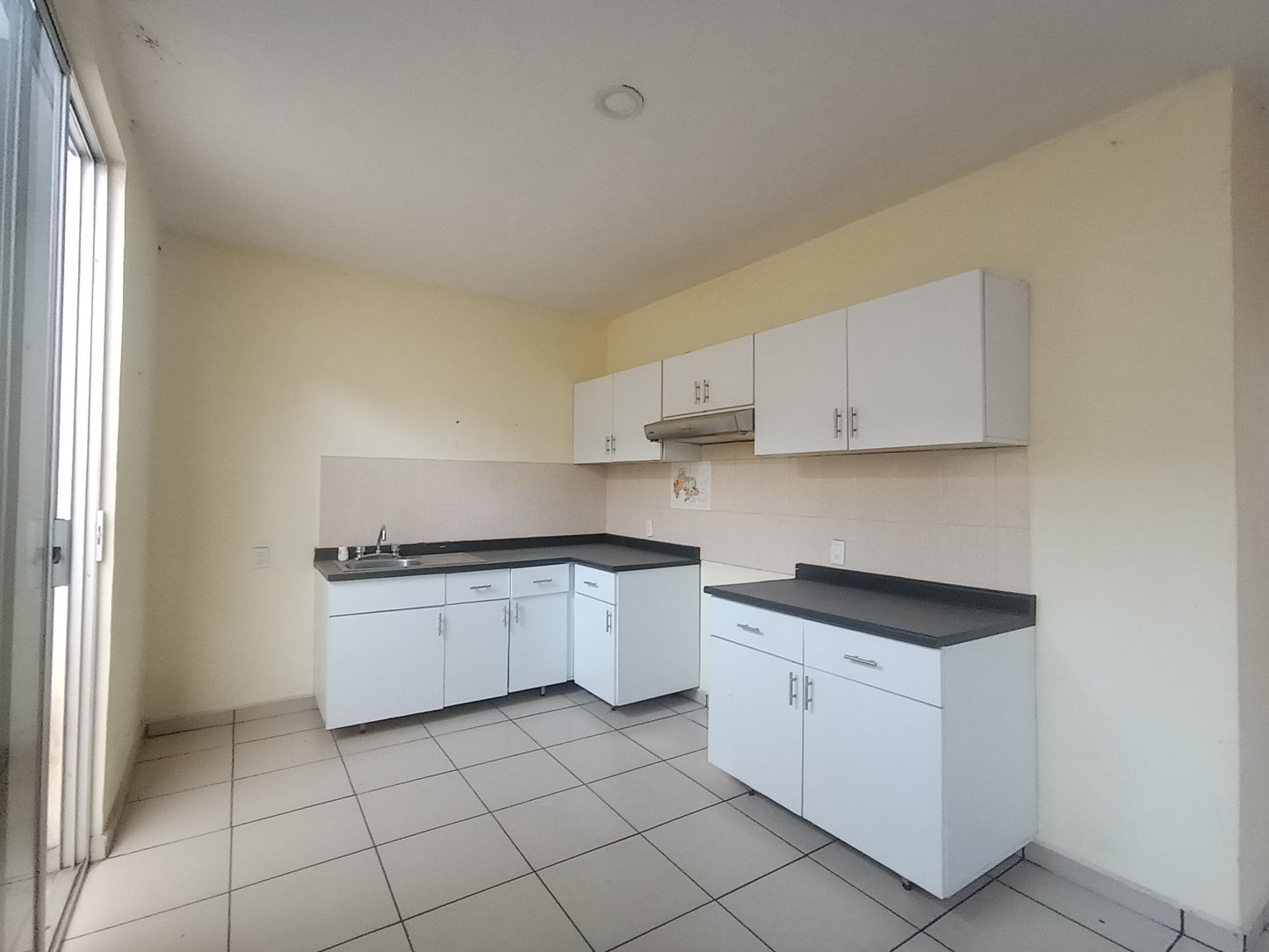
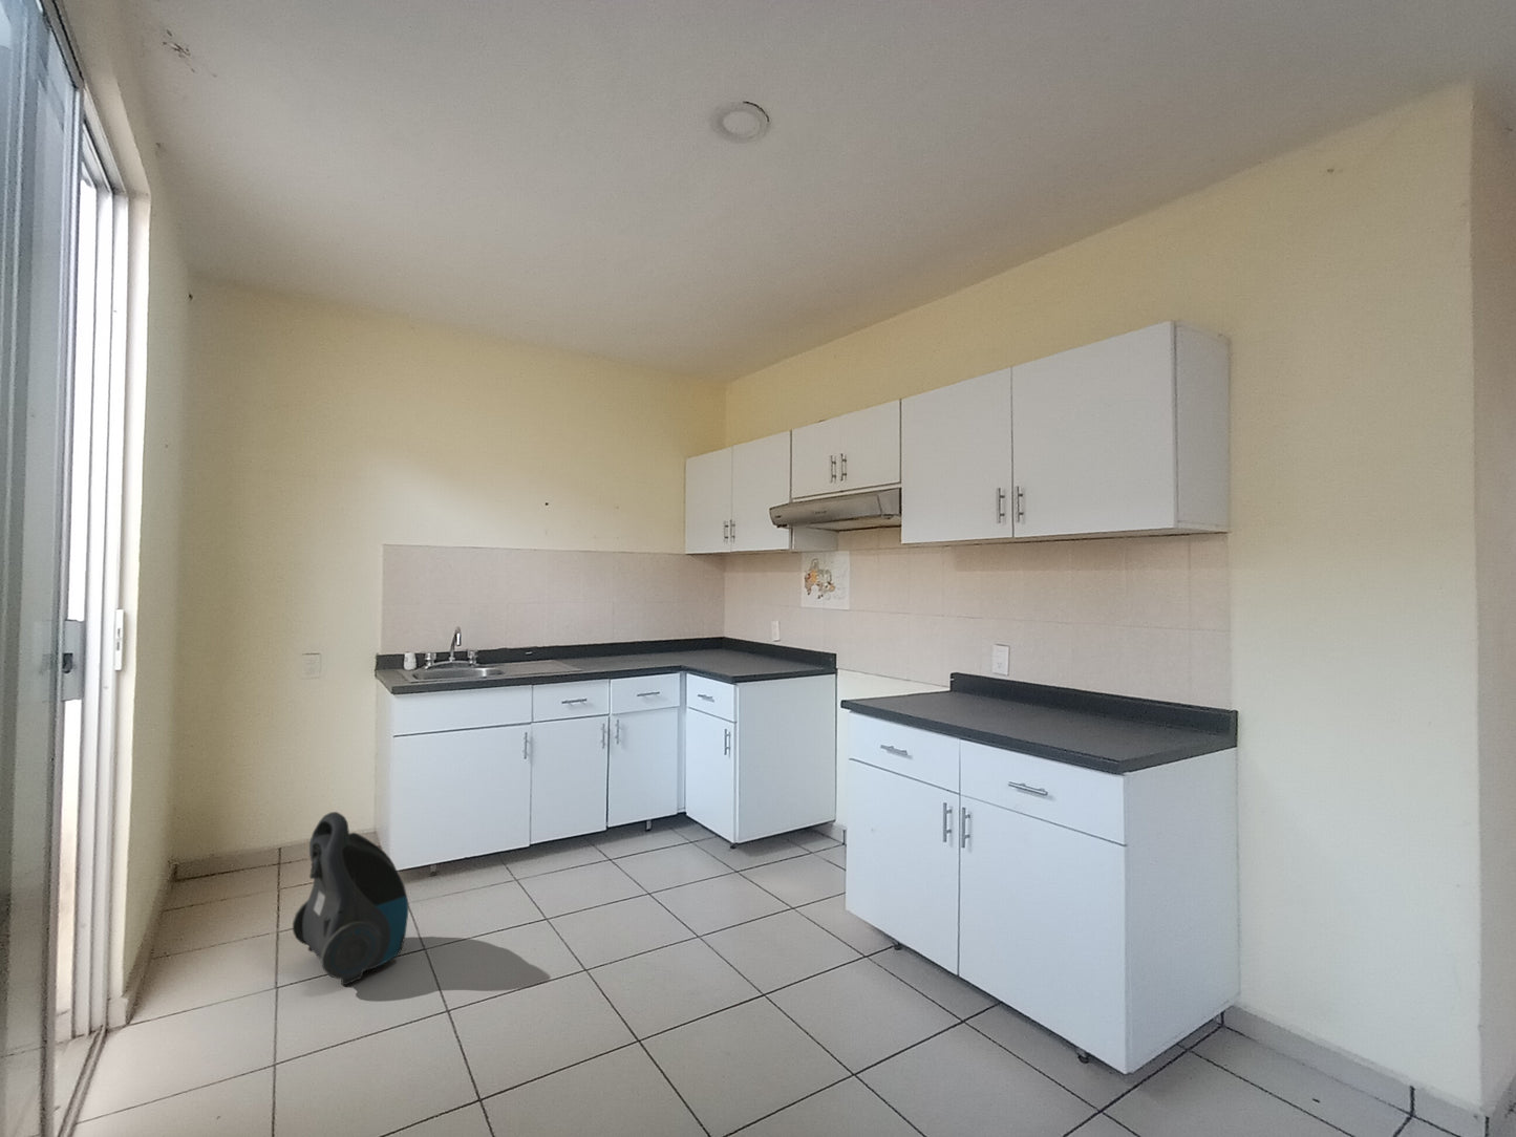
+ vacuum cleaner (354, 886)
